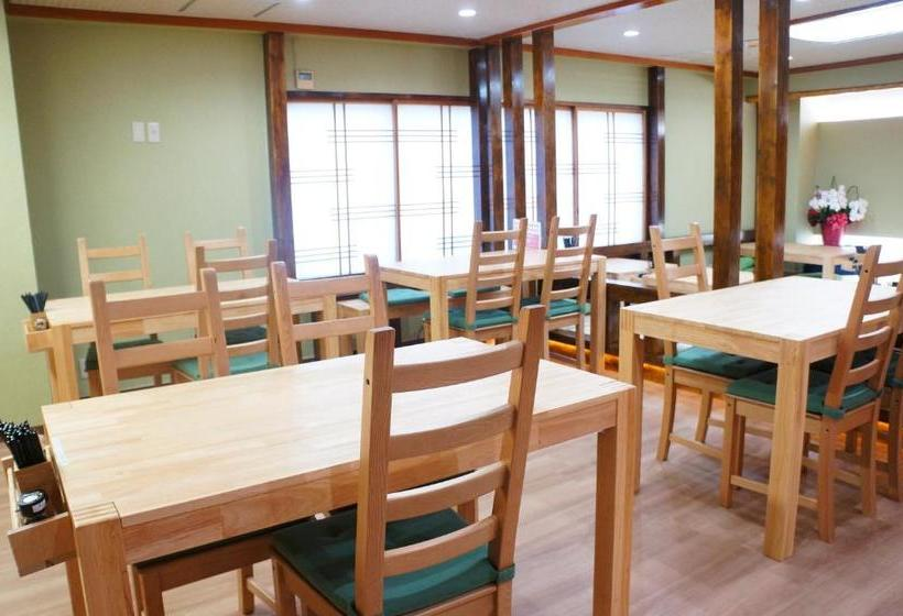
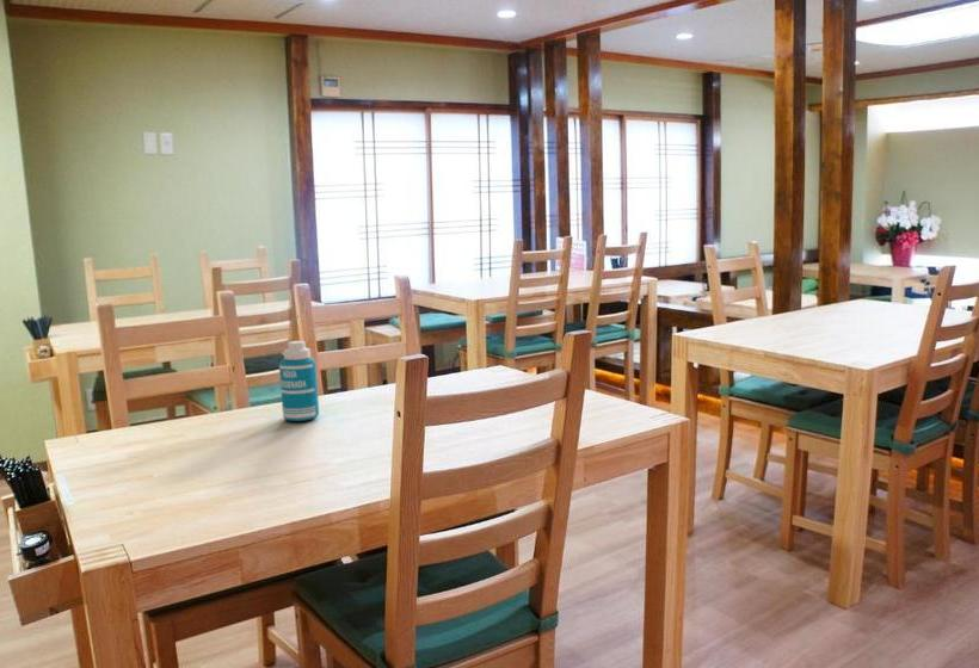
+ bottle (298, 379)
